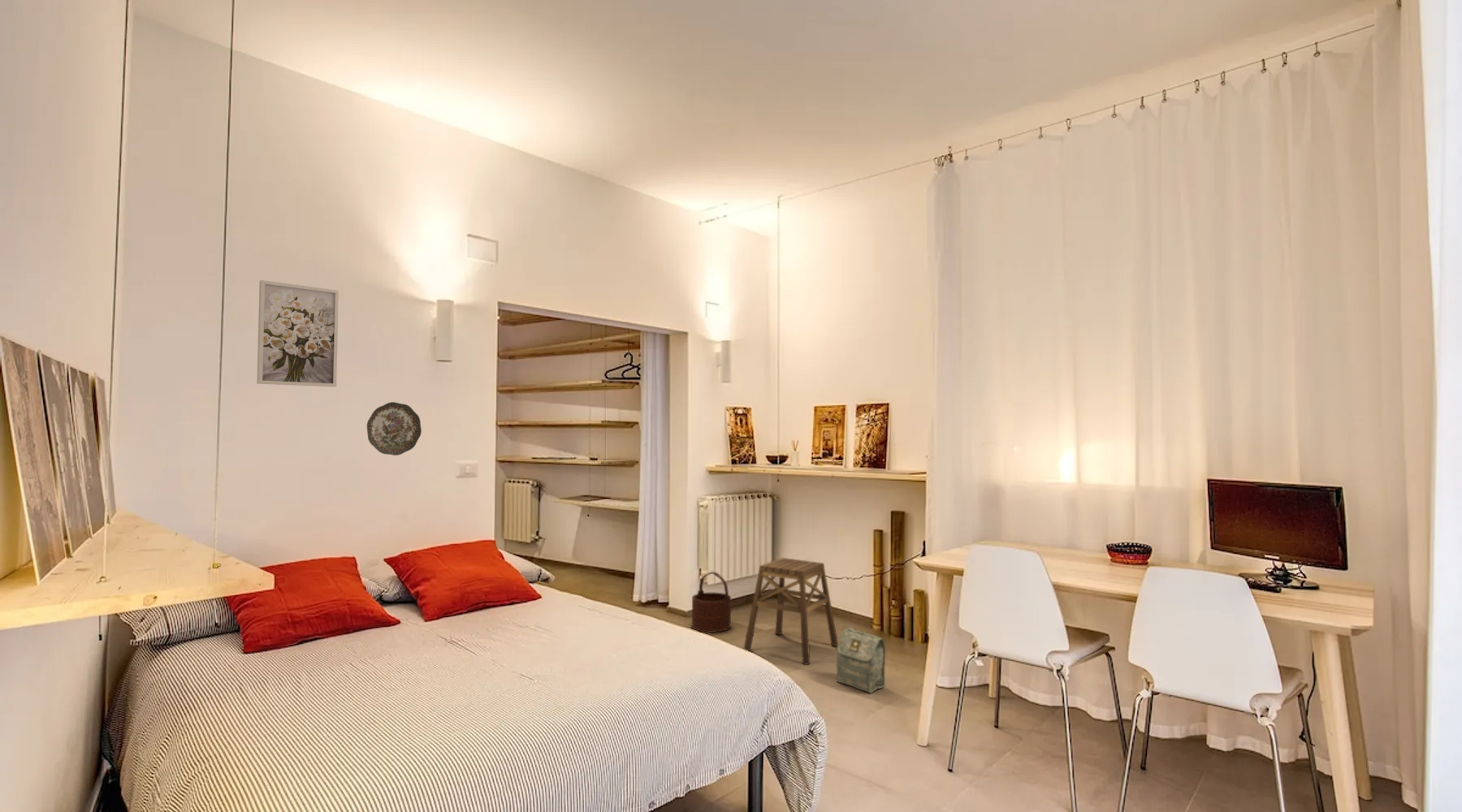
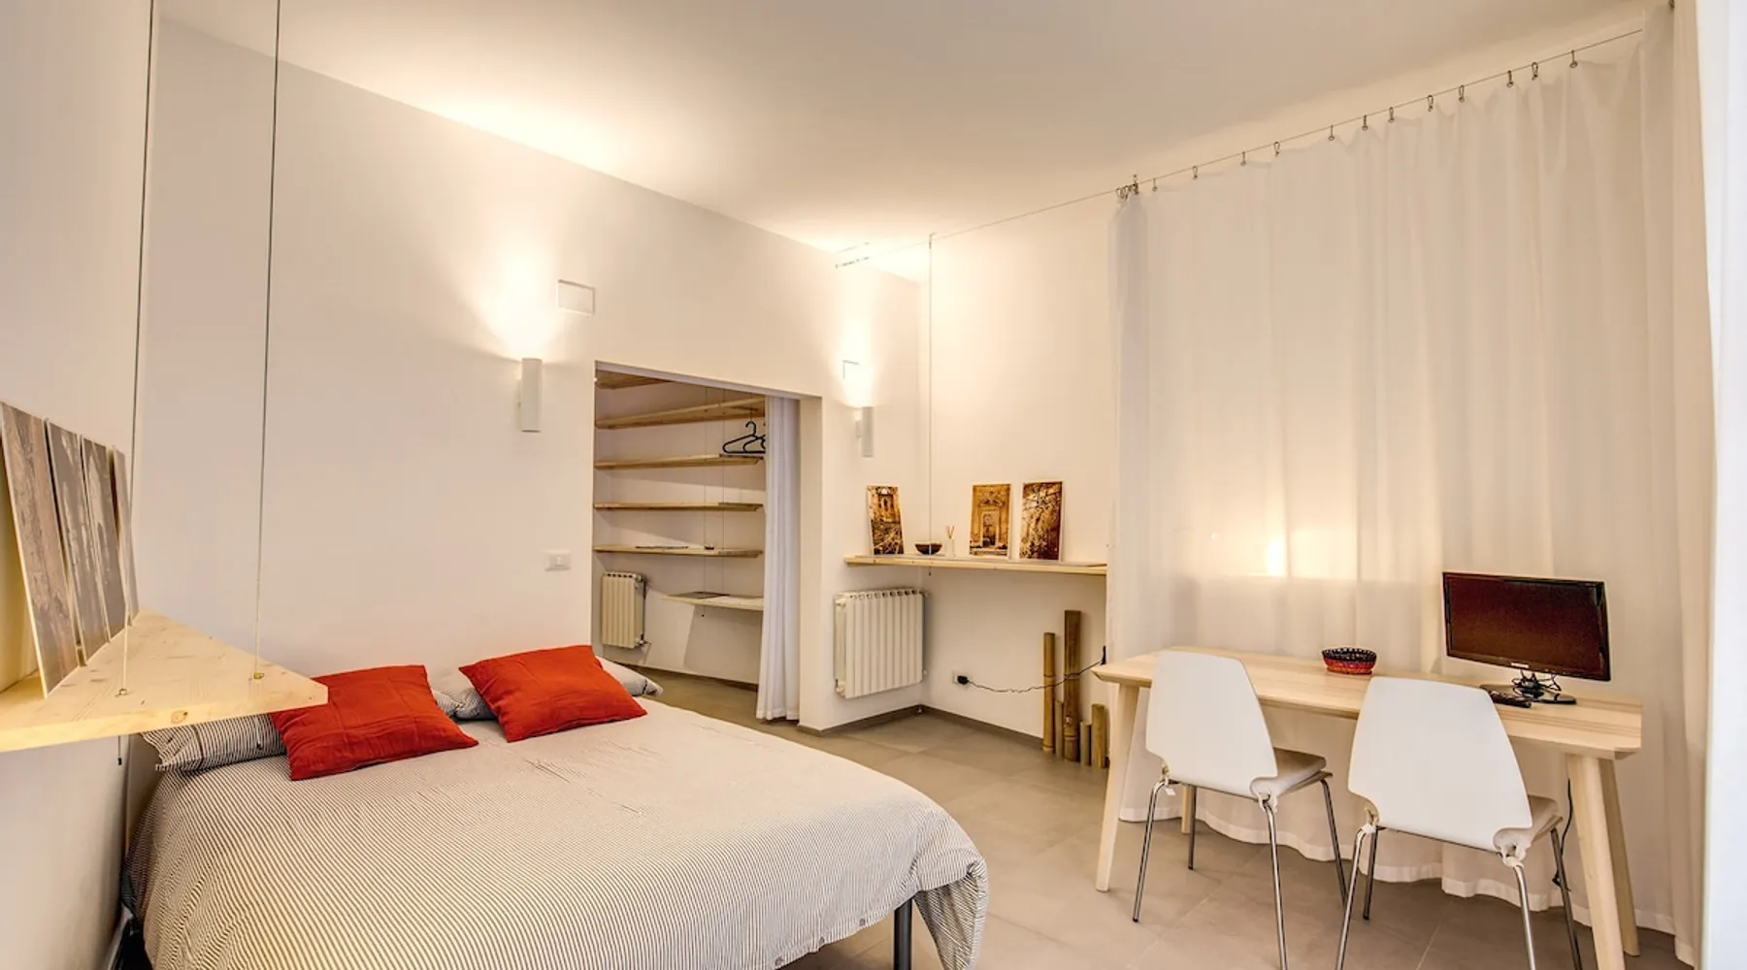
- wall art (299, 335)
- stool (791, 606)
- wooden bucket (712, 599)
- decorative plate (393, 429)
- bag (860, 658)
